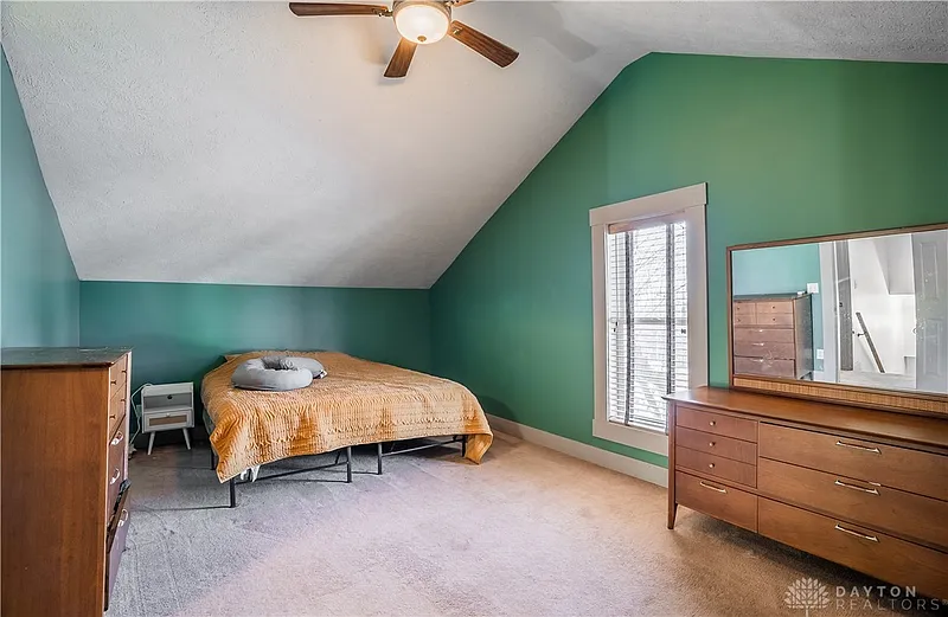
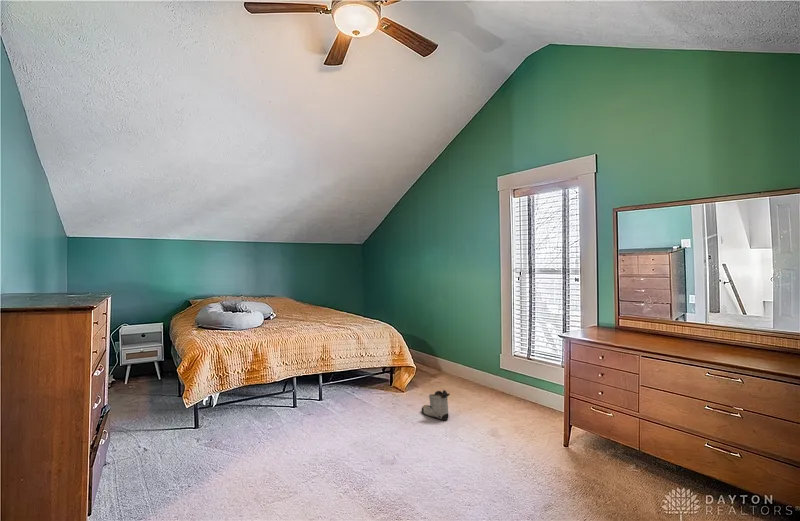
+ shoe (434, 403)
